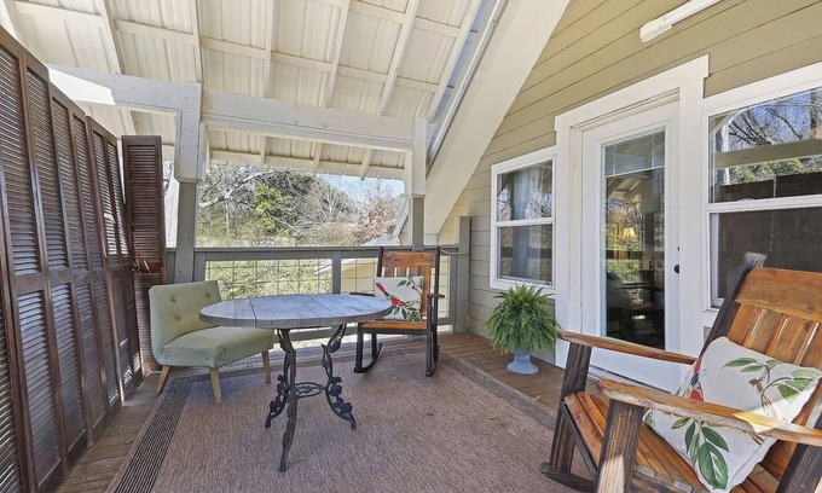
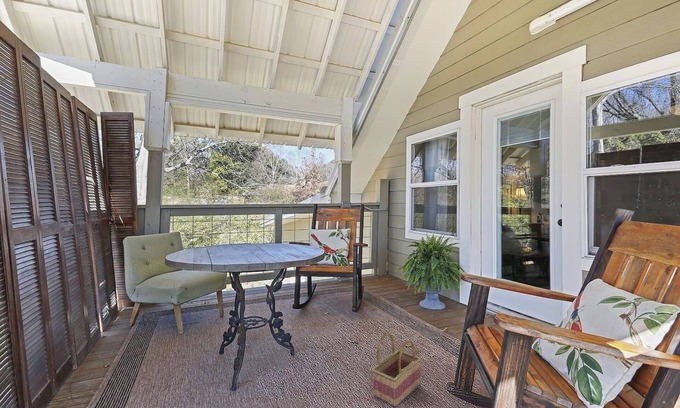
+ basket (396, 364)
